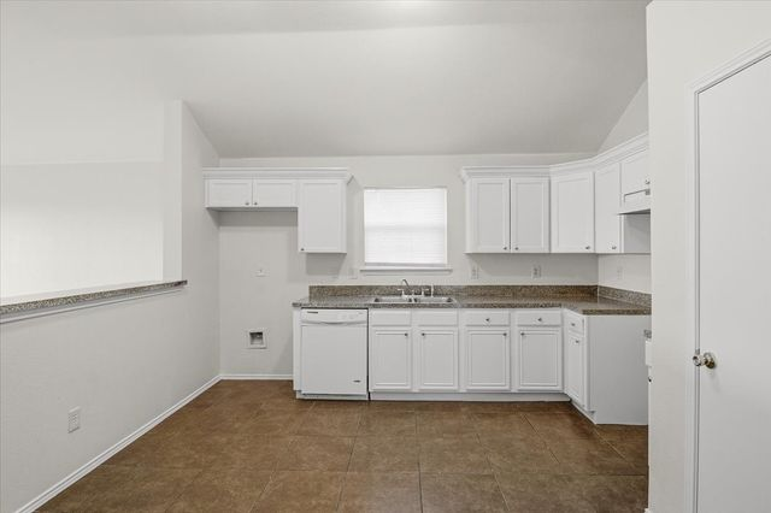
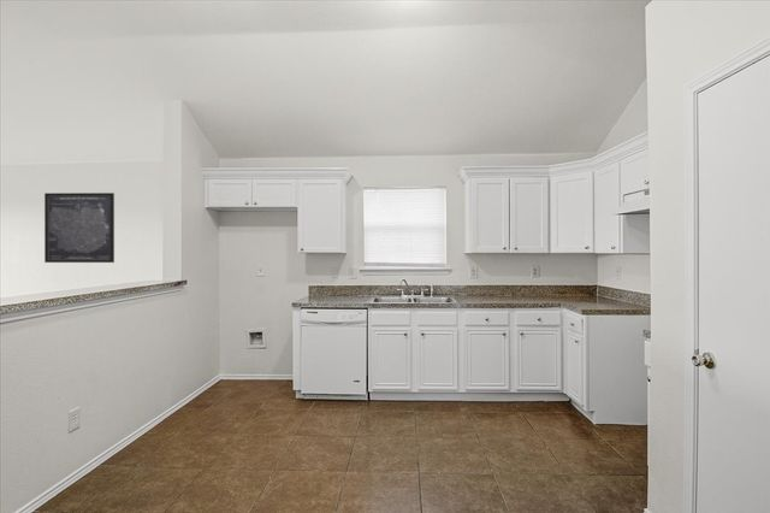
+ wall art (79, 228)
